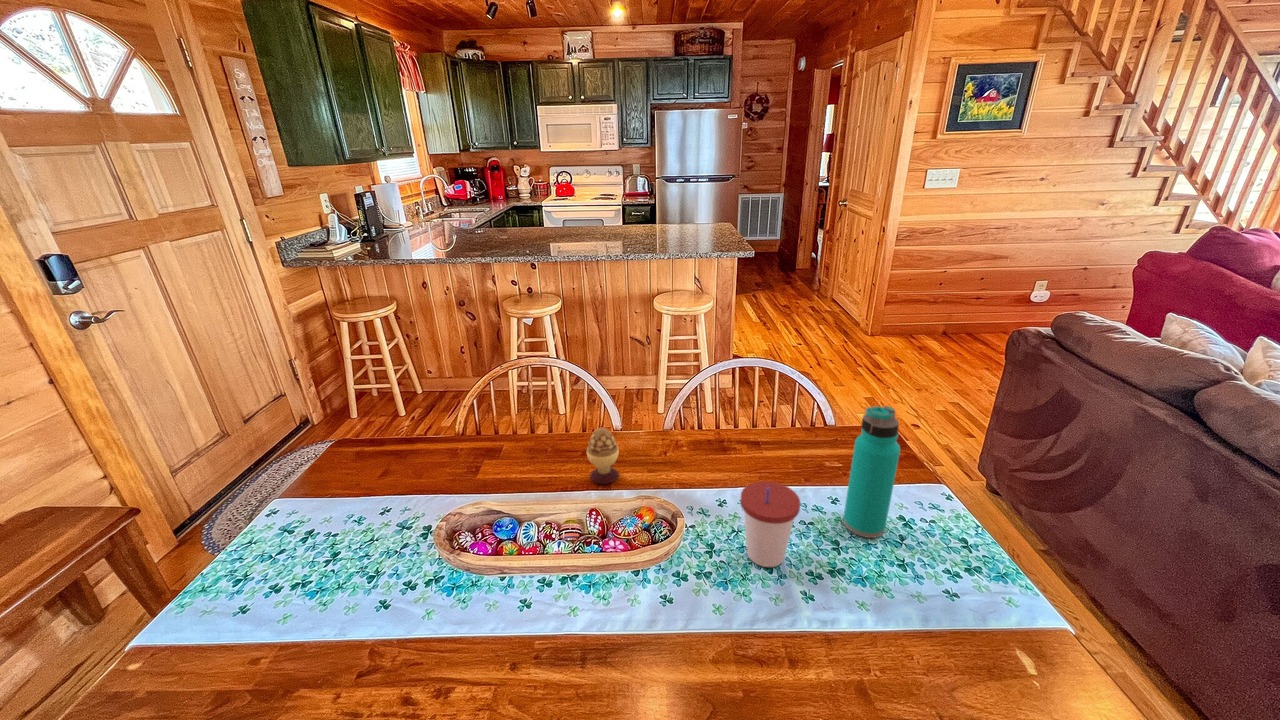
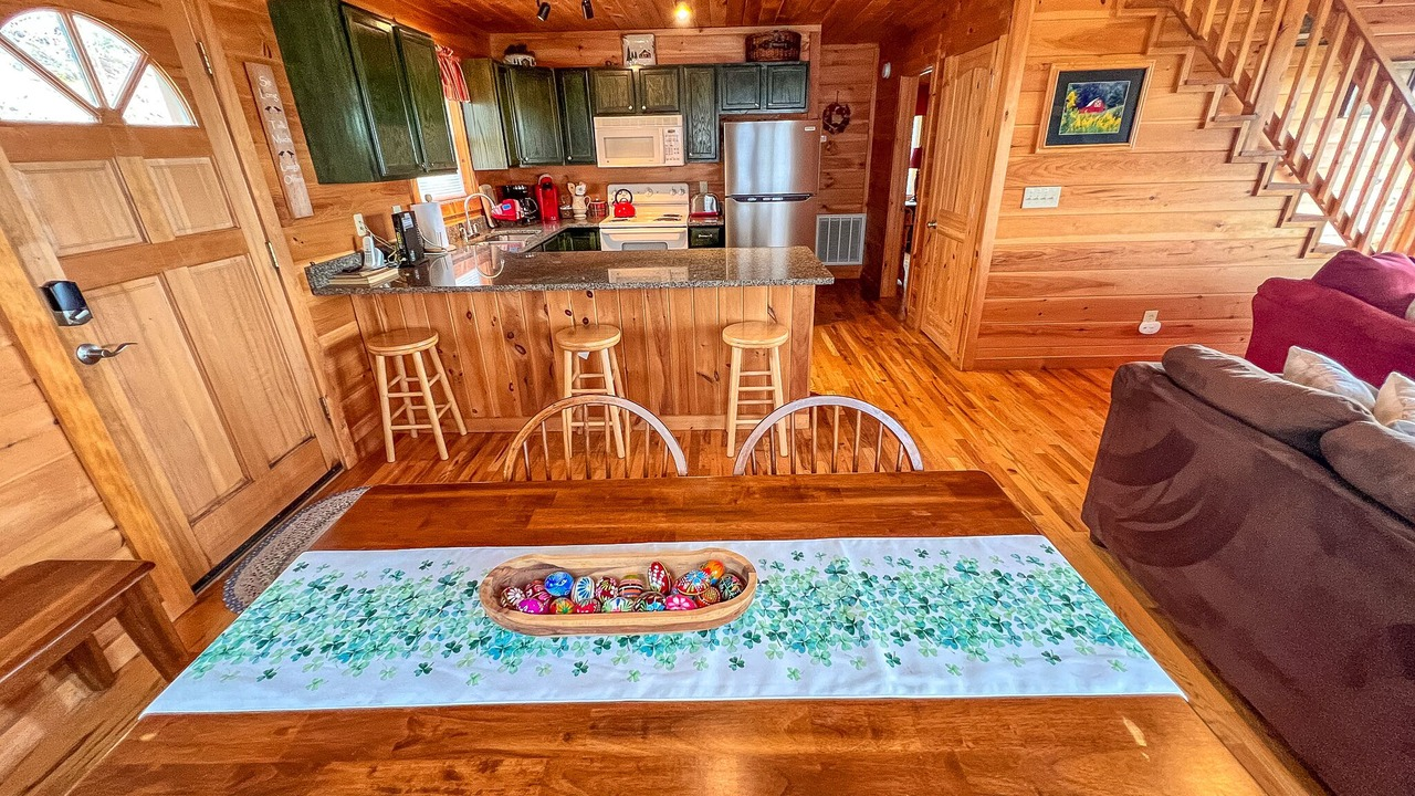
- cup (768, 519)
- water bottle (873, 469)
- decorative egg (602, 453)
